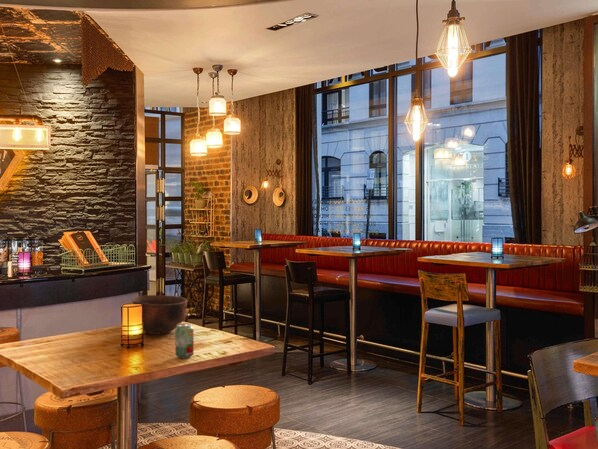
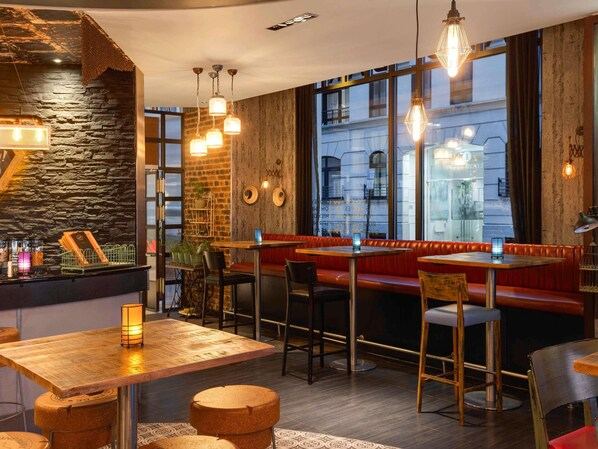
- bowl (160, 315)
- beverage can (184, 340)
